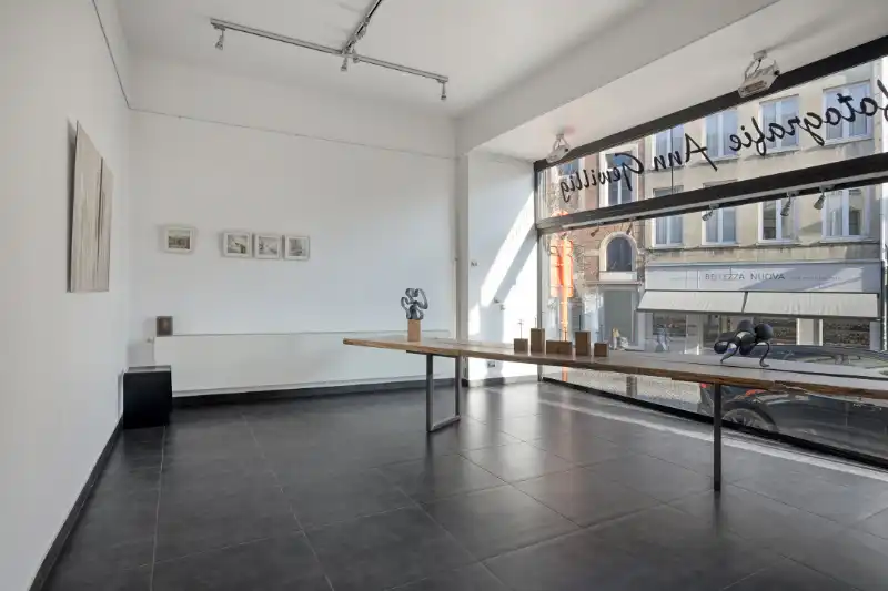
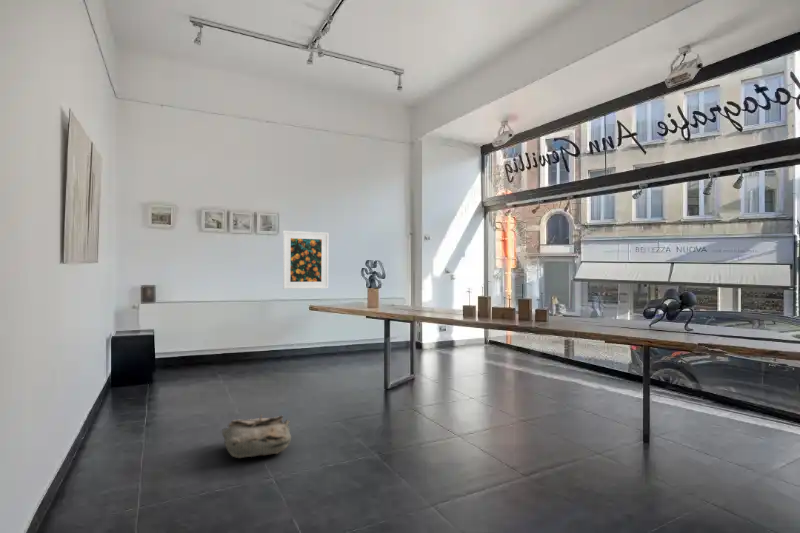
+ bag (256, 432)
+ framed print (306, 260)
